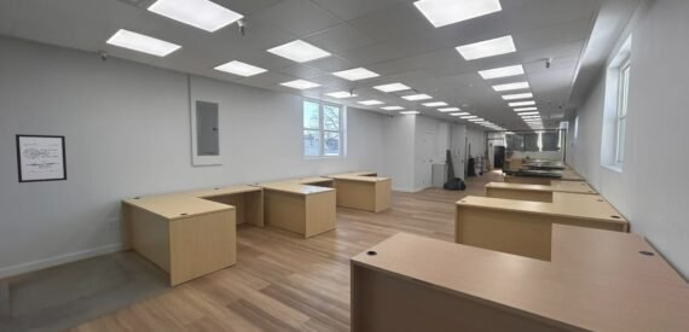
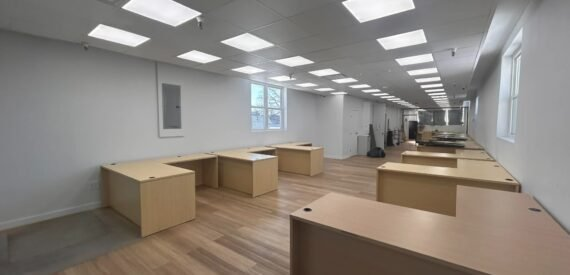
- wall art (42, 158)
